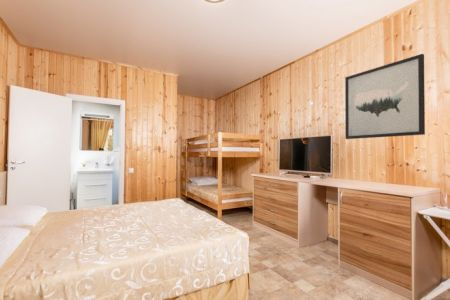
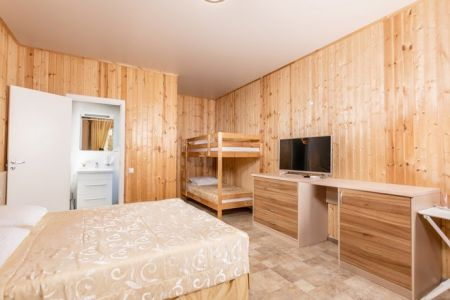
- wall art (379, 102)
